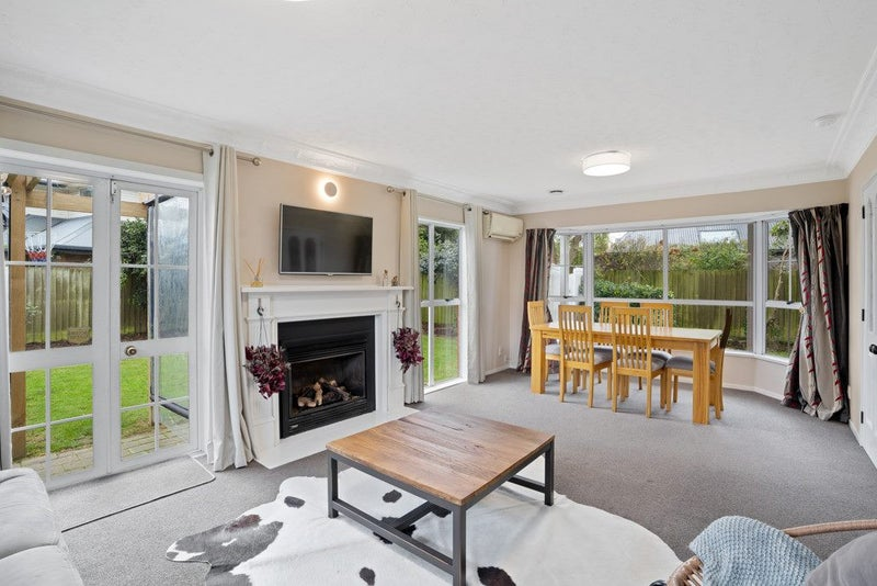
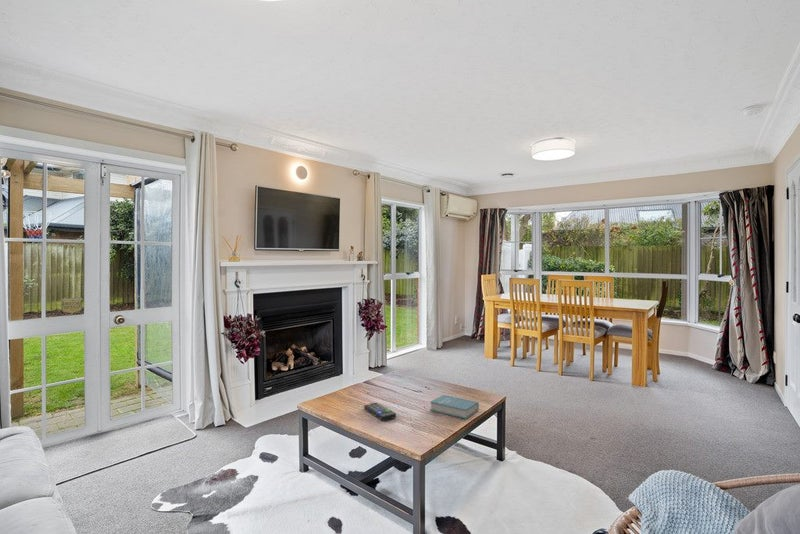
+ remote control (379, 410)
+ book (454, 406)
